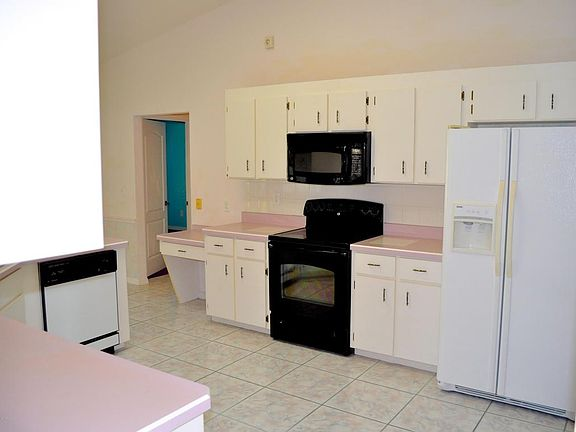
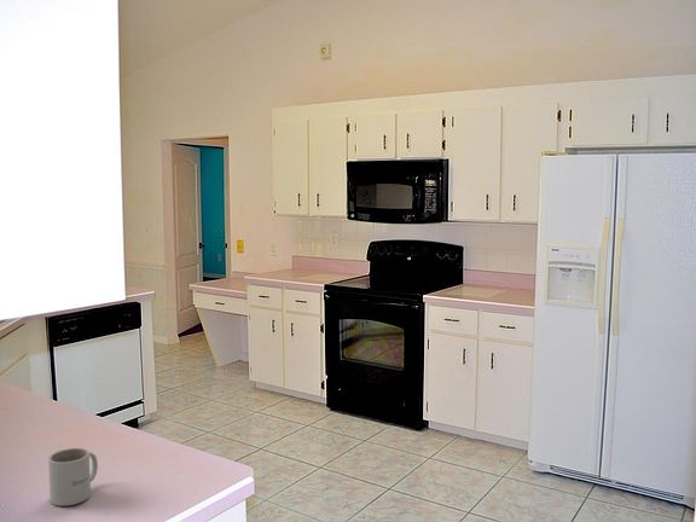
+ mug (76, 472)
